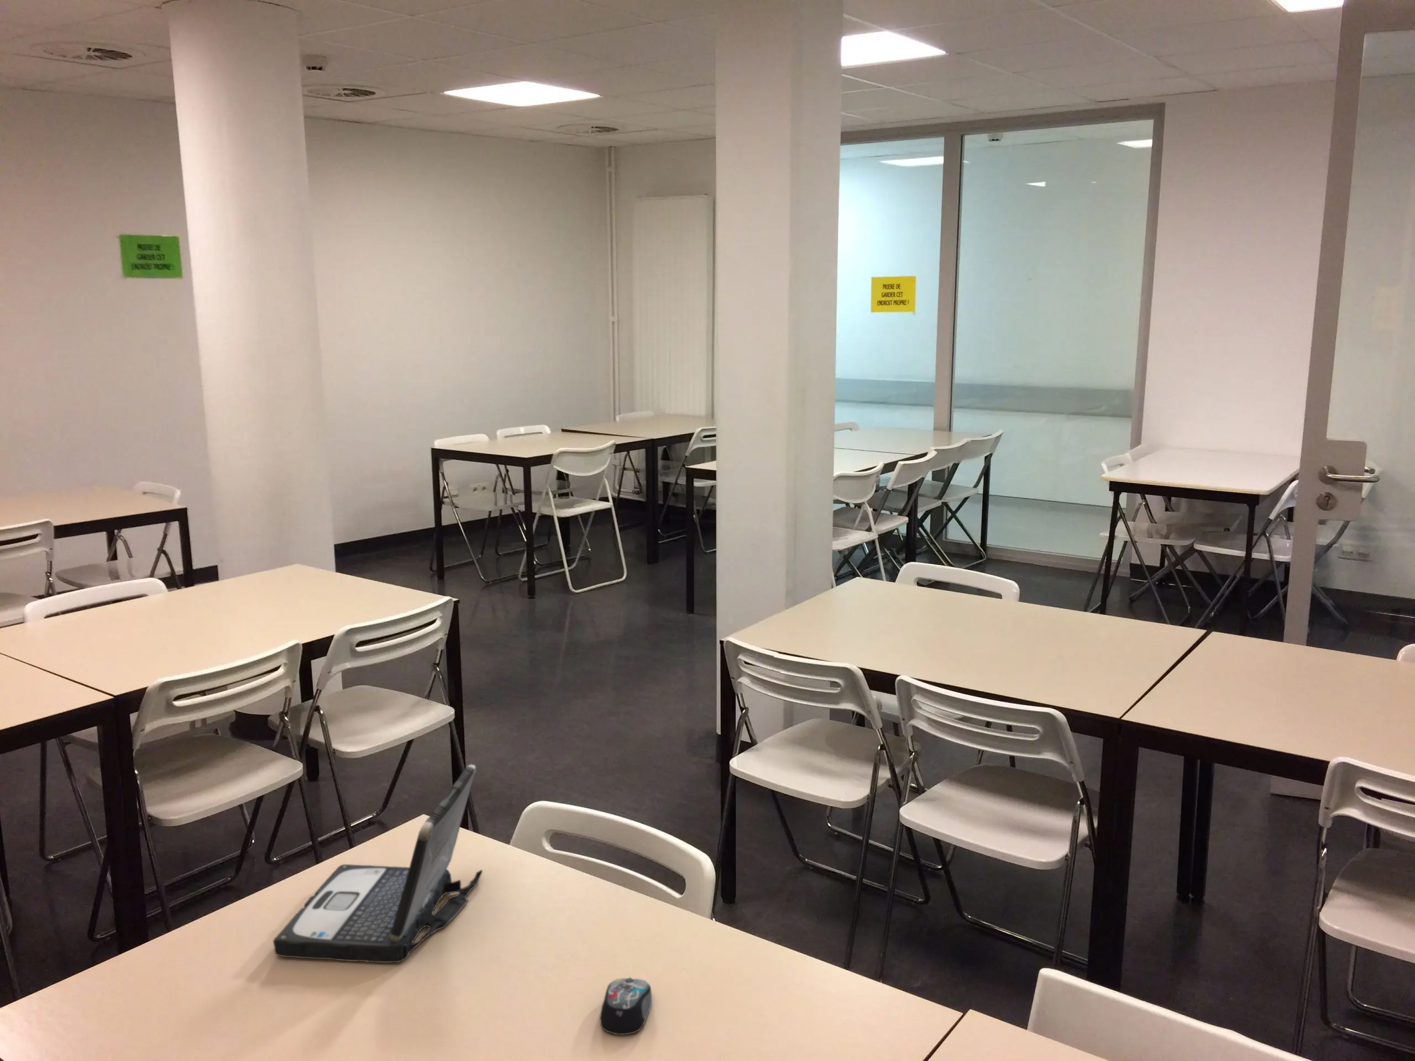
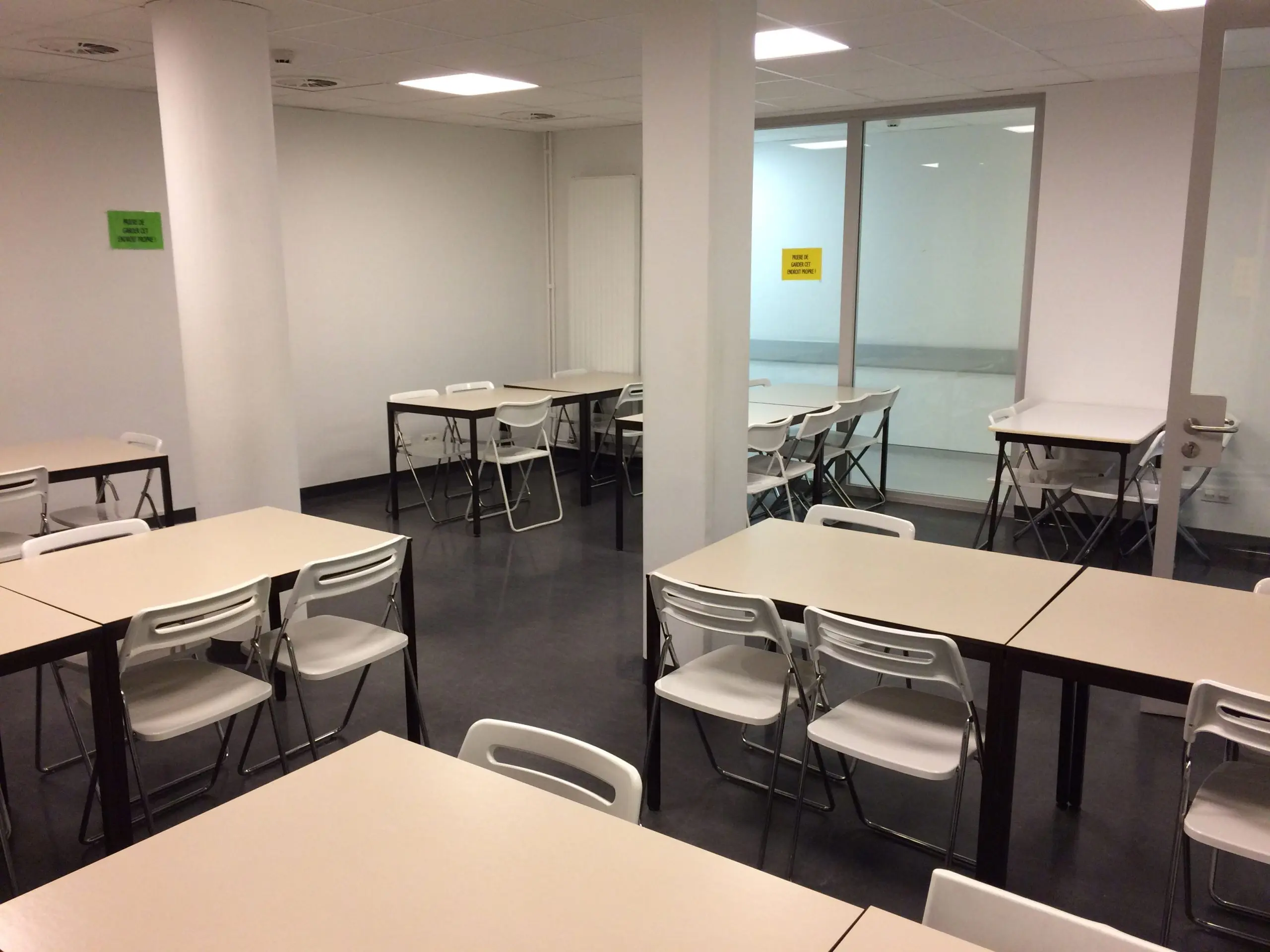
- laptop (383, 866)
- computer mouse (625, 1000)
